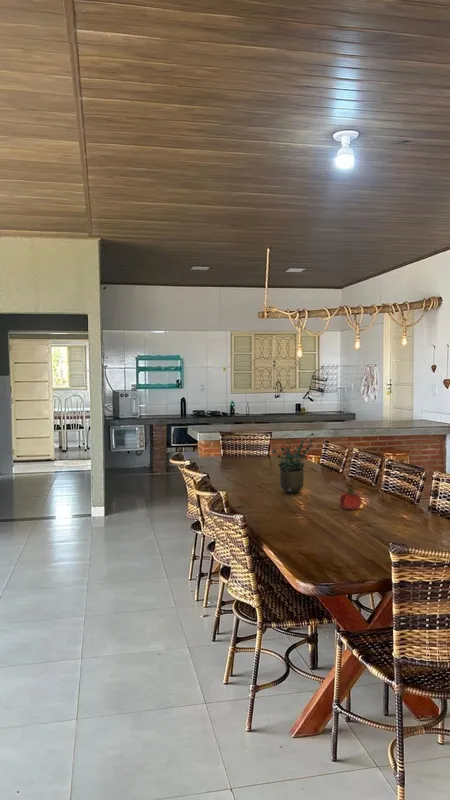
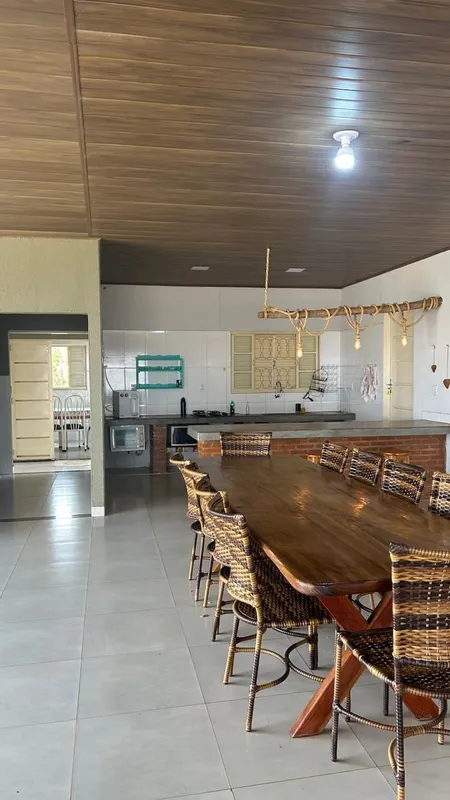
- fruit (350, 498)
- potted plant (294, 462)
